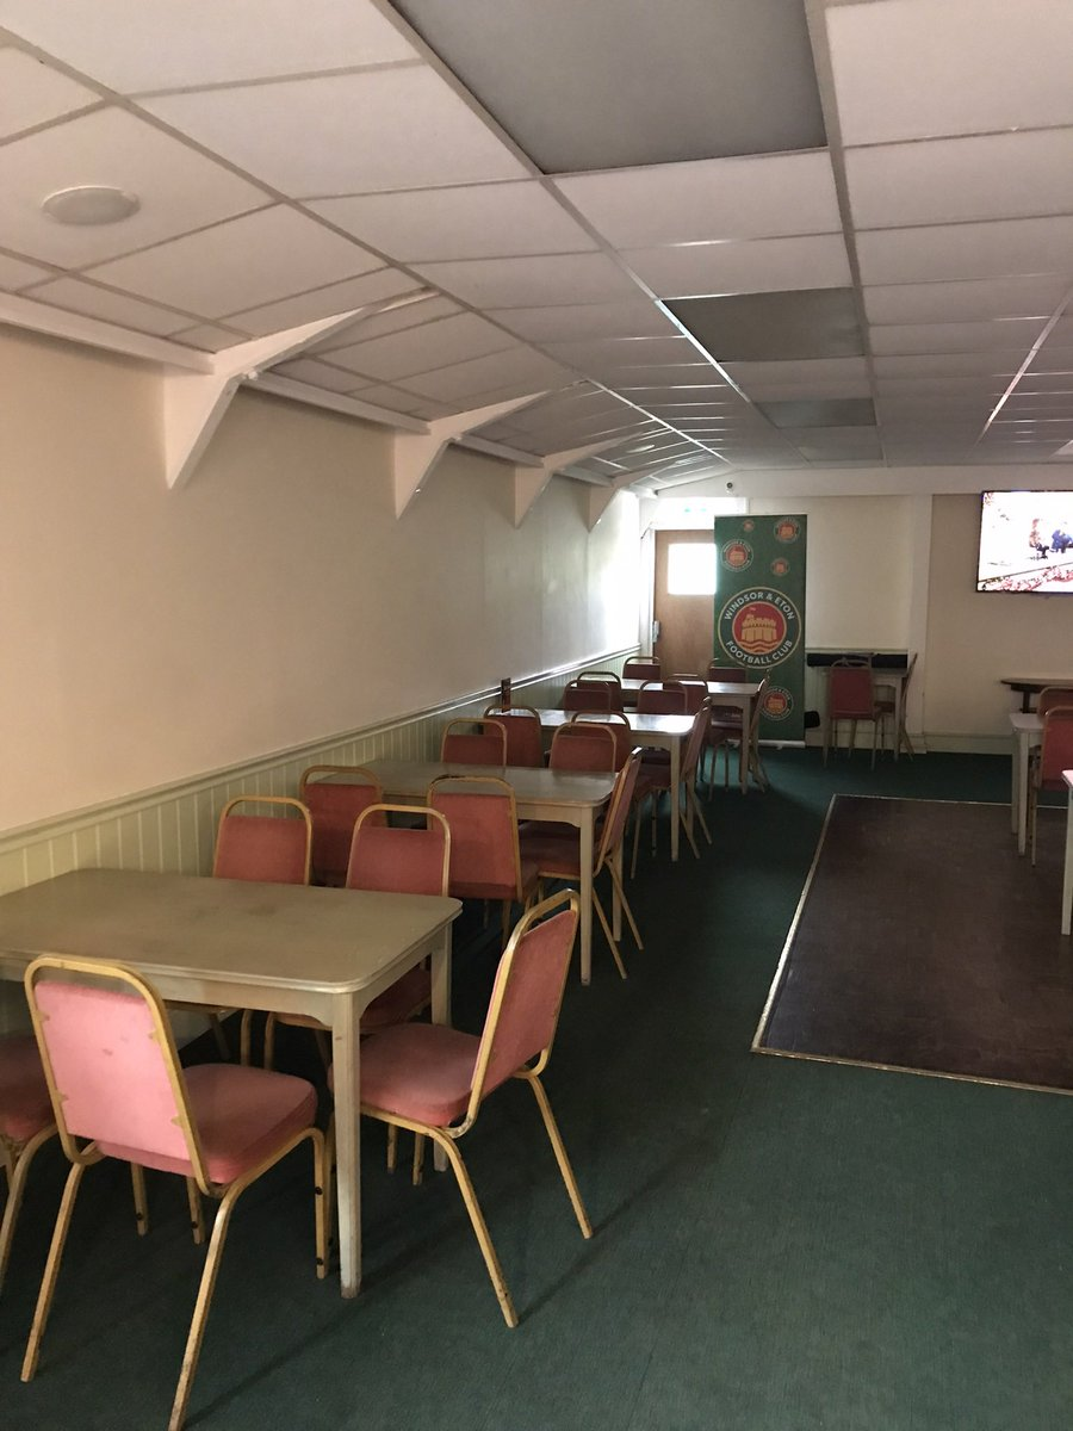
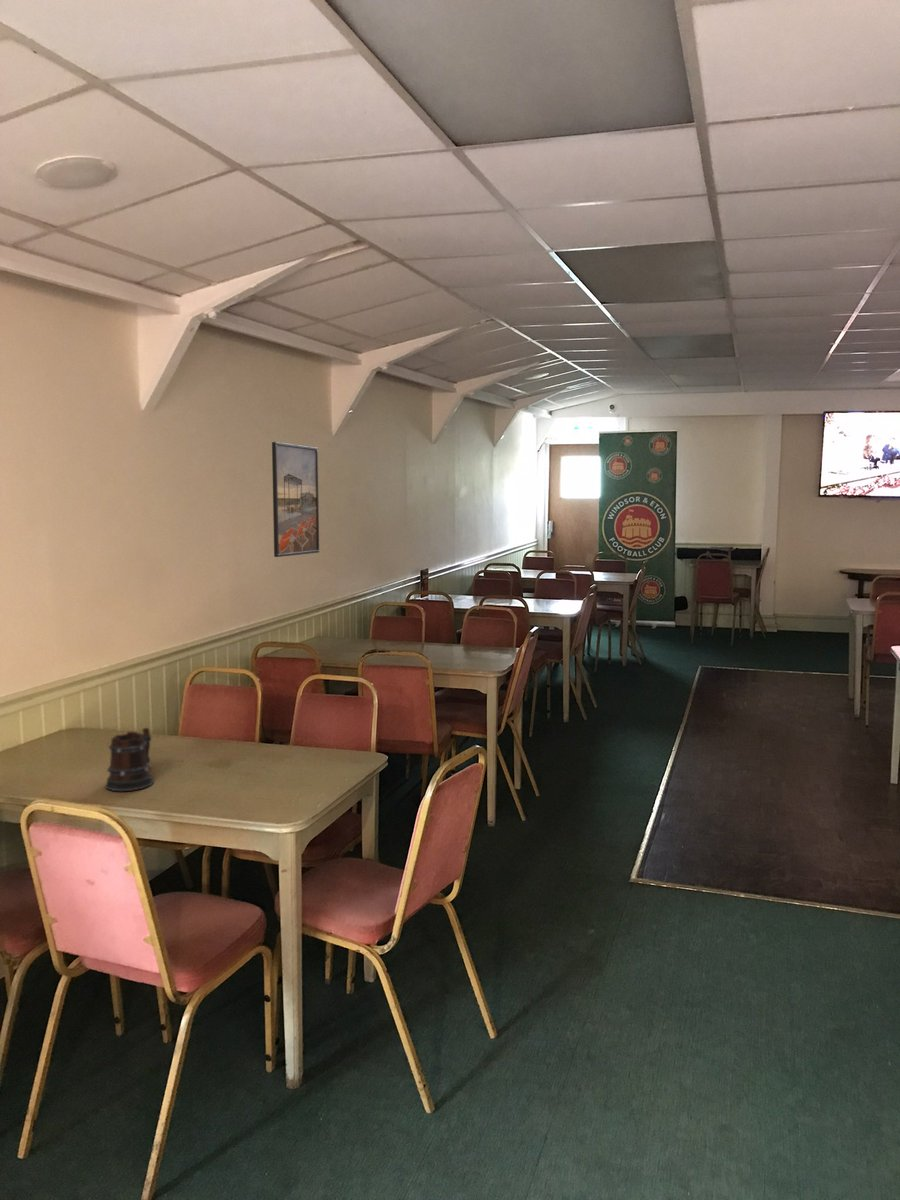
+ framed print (296, 500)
+ beer mug (132, 757)
